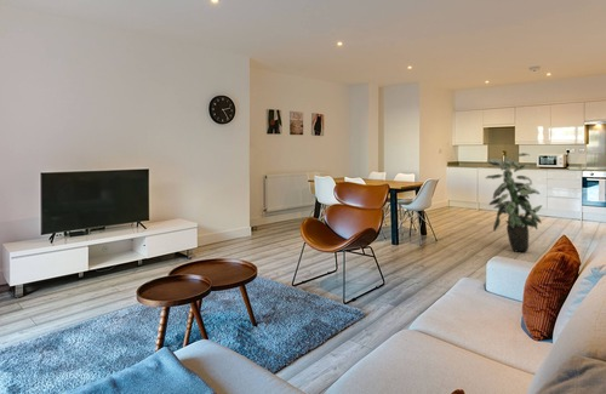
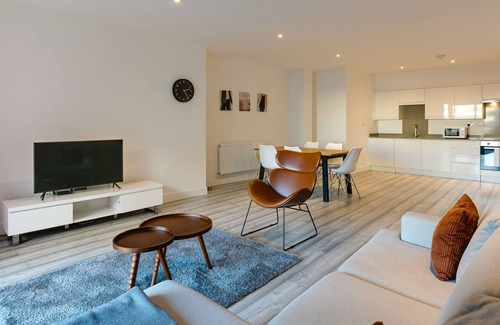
- indoor plant (514, 202)
